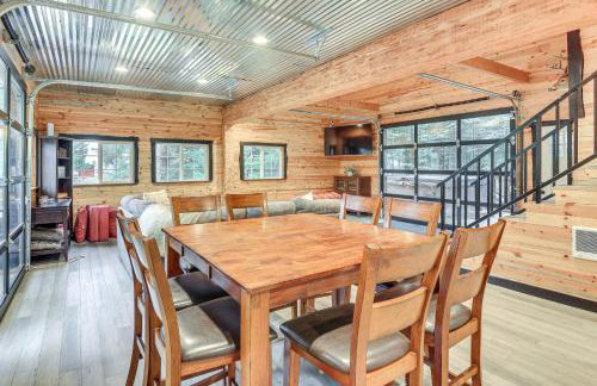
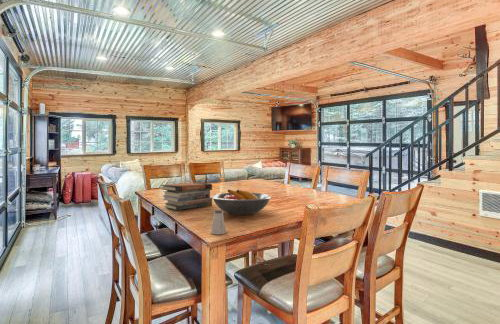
+ saltshaker (218, 221)
+ fruit bowl (241, 202)
+ book stack (187, 195)
